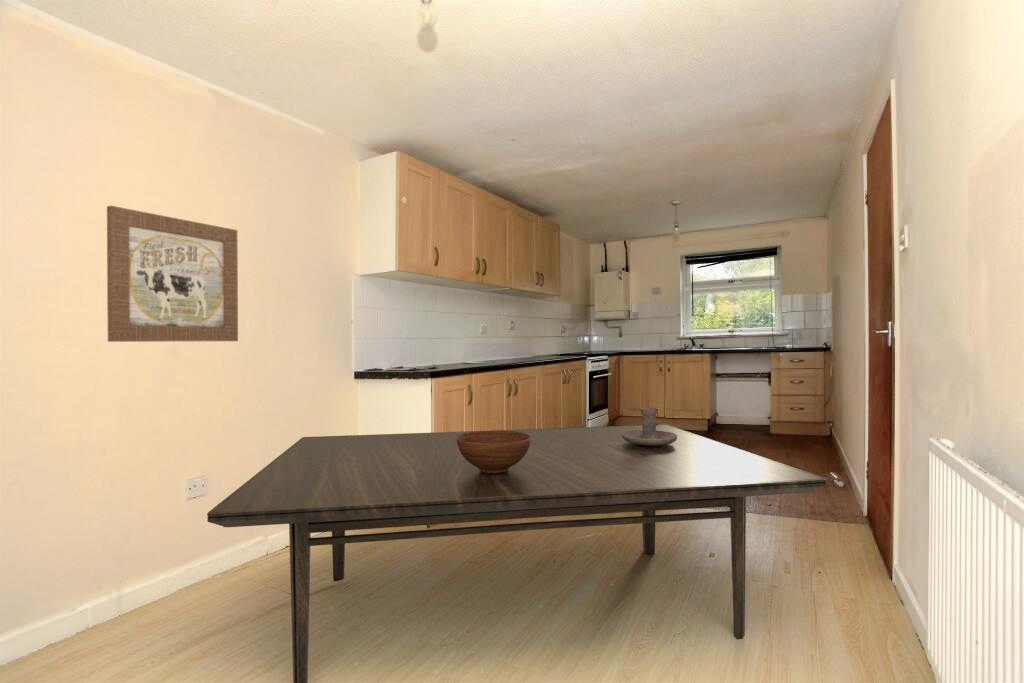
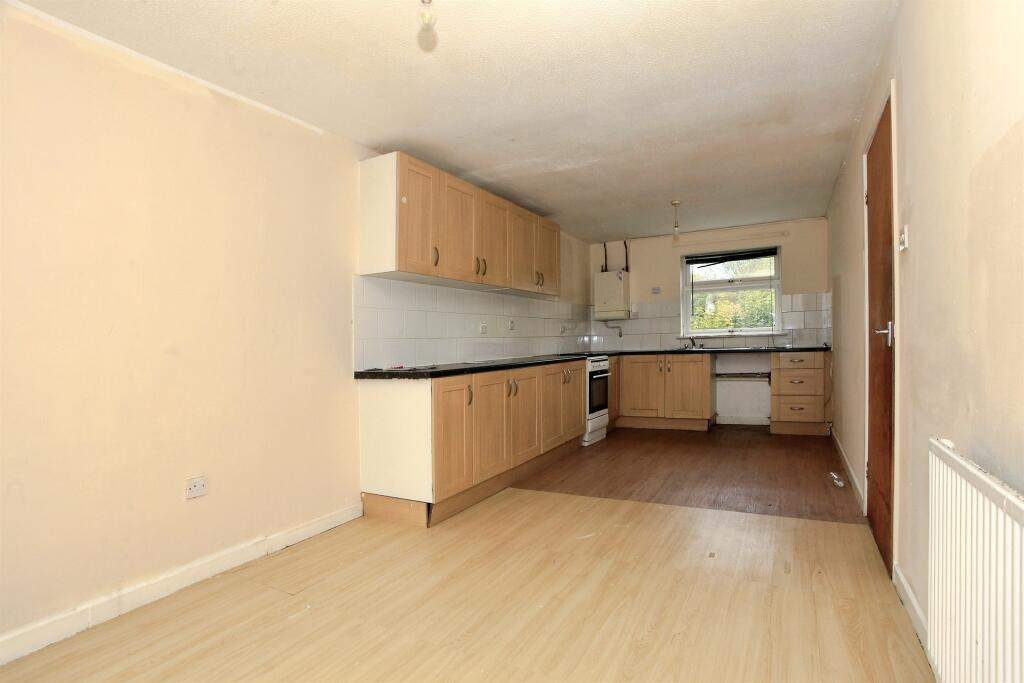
- dining table (515, 530)
- candle holder (649, 424)
- bowl (493, 453)
- wall art (178, 280)
